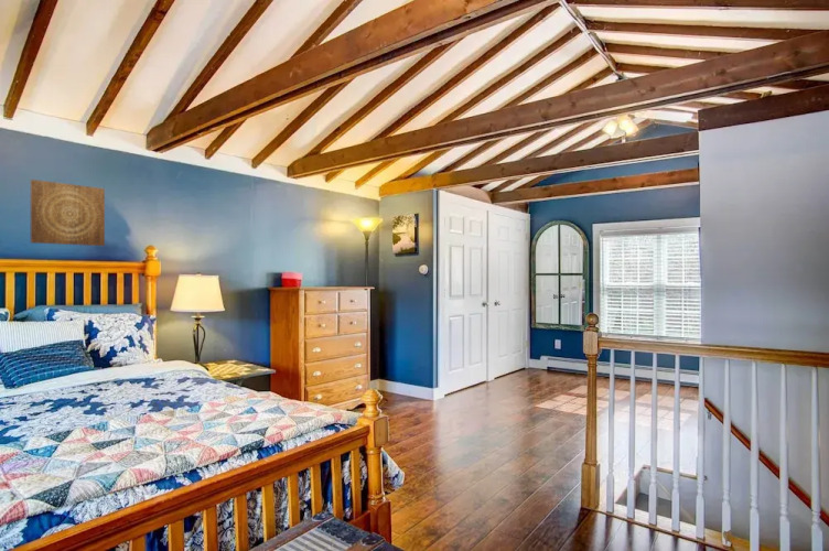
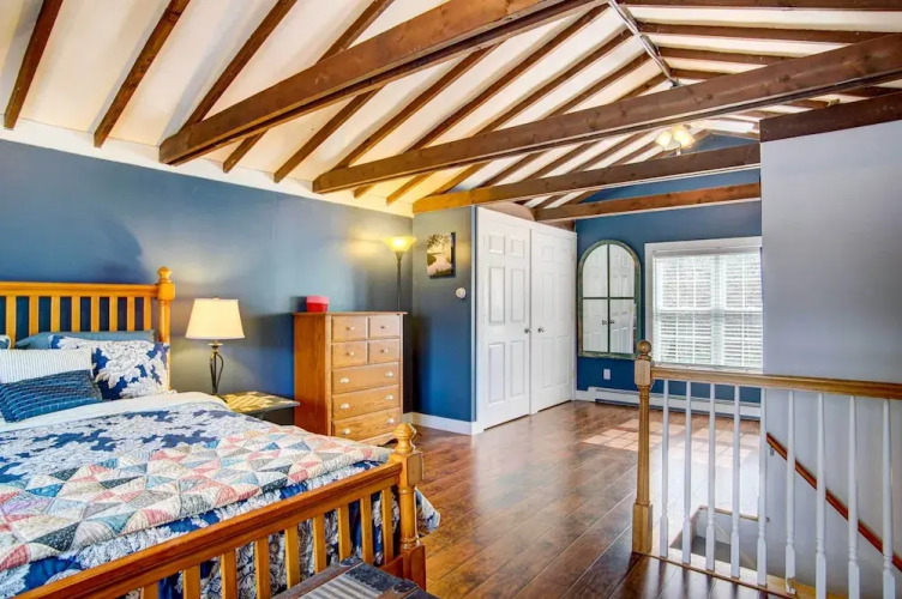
- wall art (68, 214)
